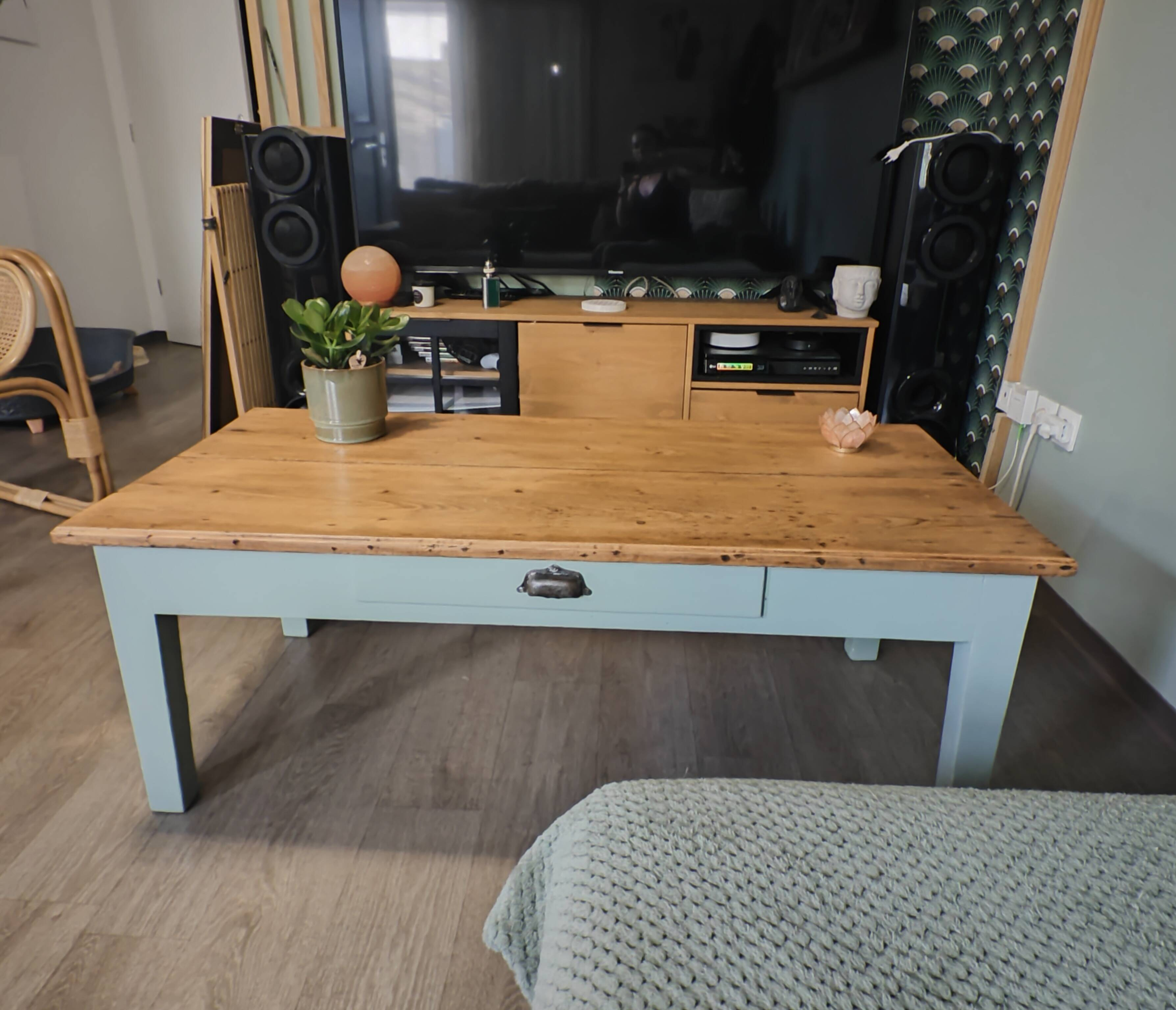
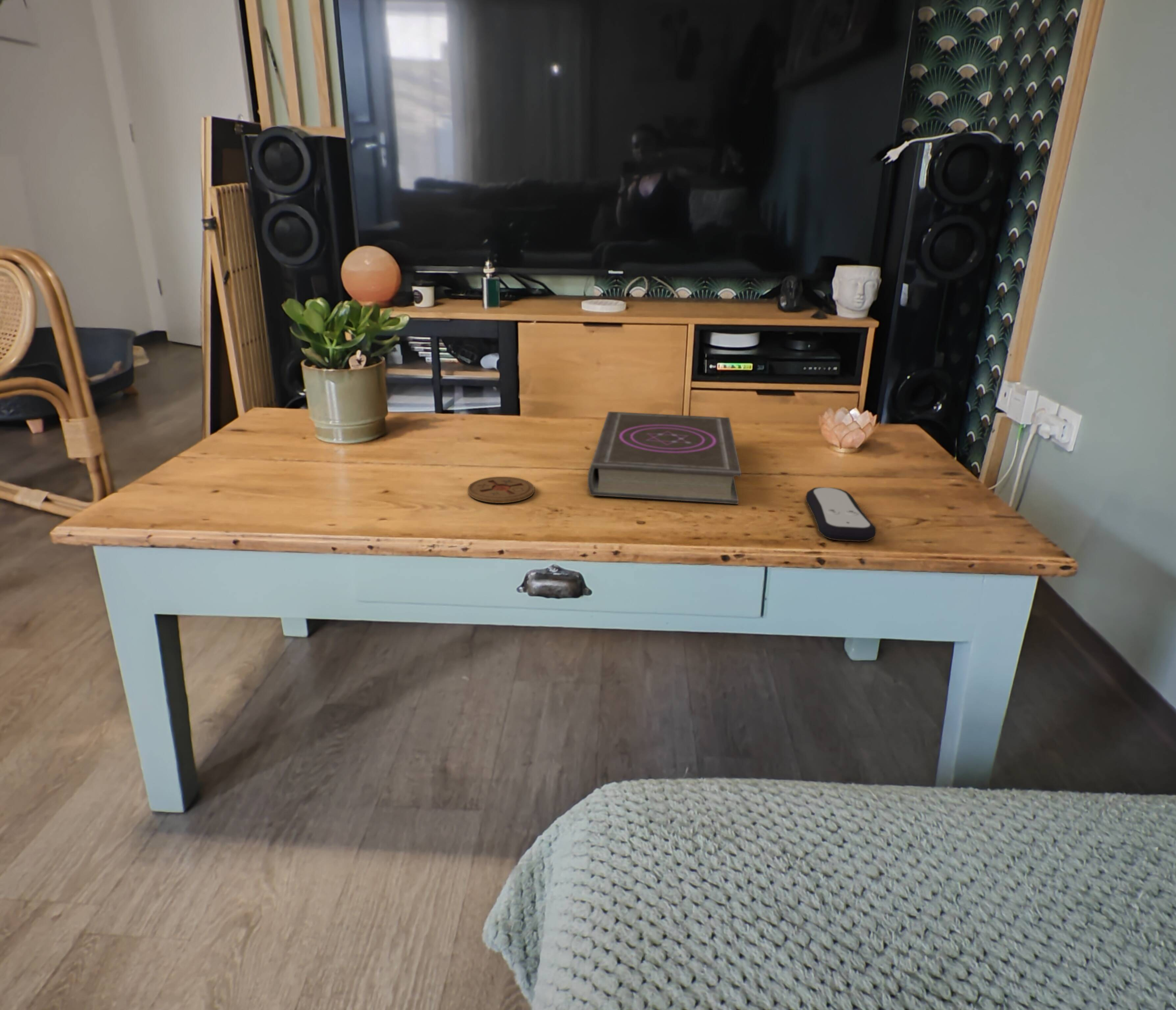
+ book (665, 453)
+ remote control (837, 512)
+ coaster (501, 489)
